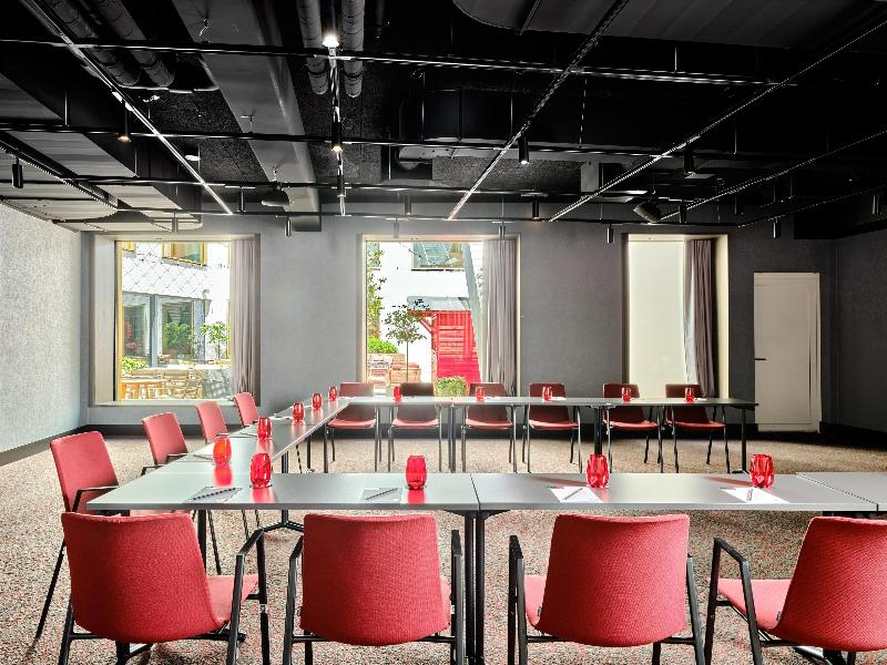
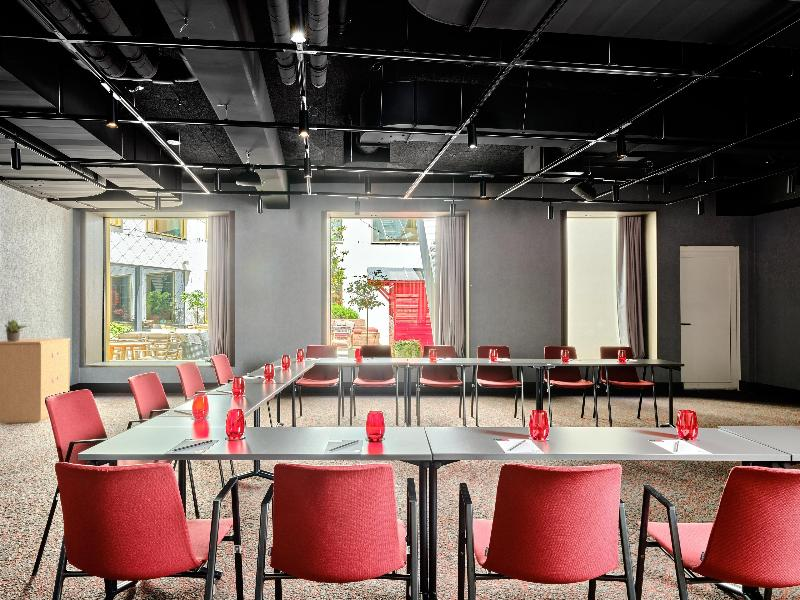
+ filing cabinet (32, 378)
+ potted plant (15, 329)
